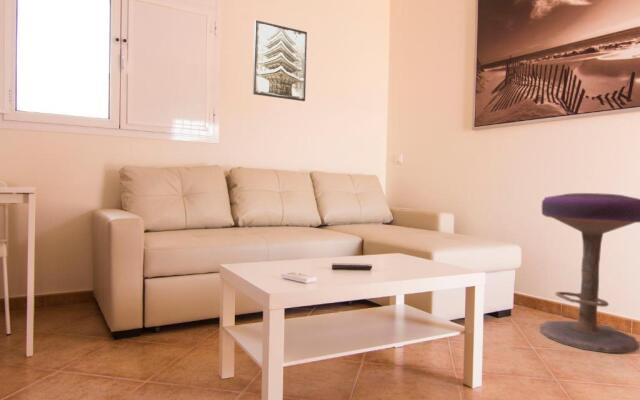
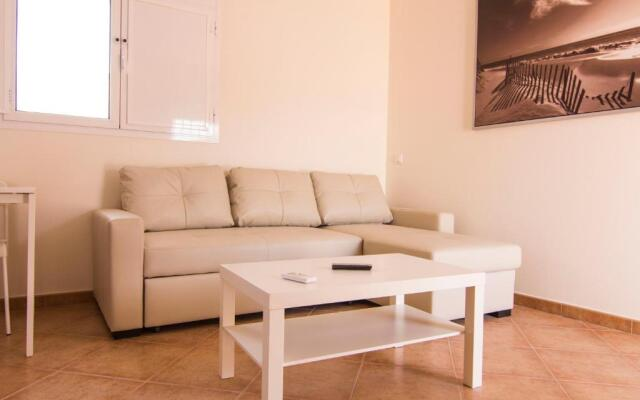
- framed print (280, 62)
- stool (590, 265)
